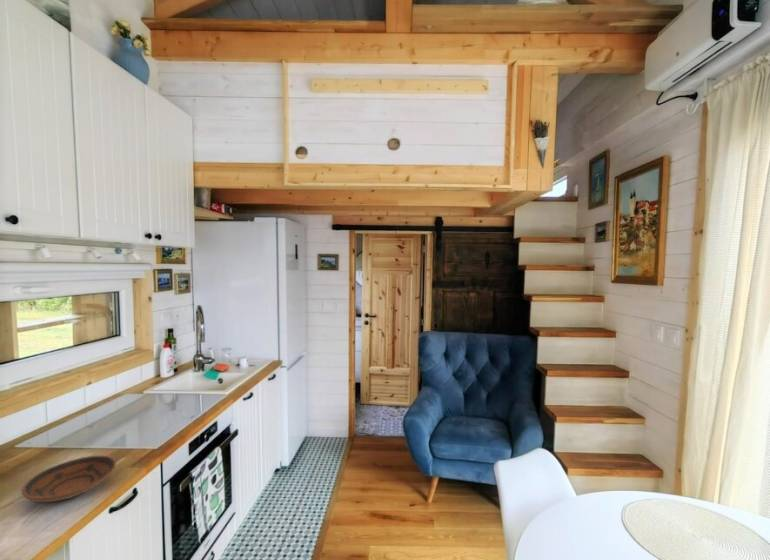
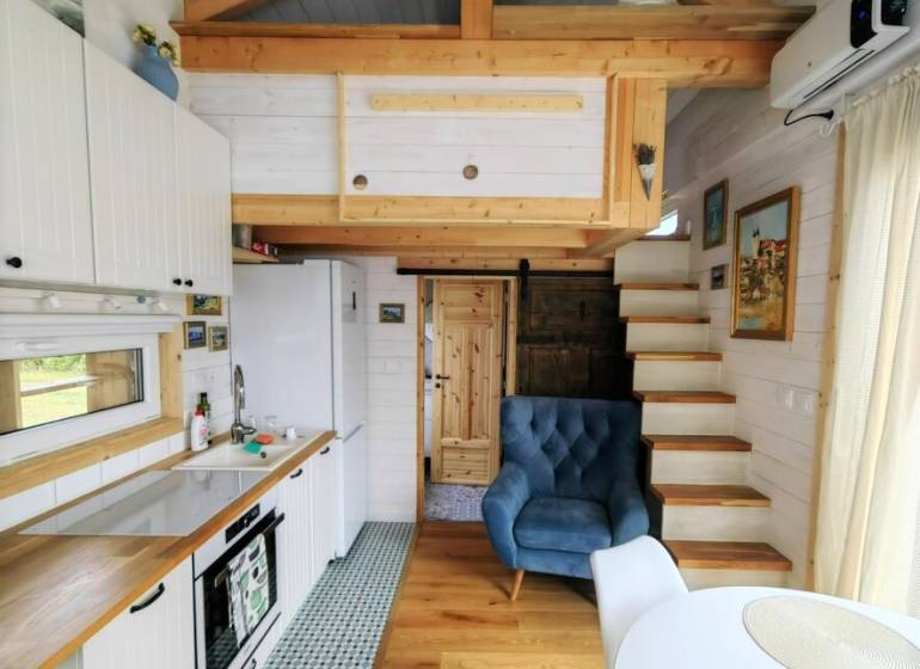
- bowl (72, 481)
